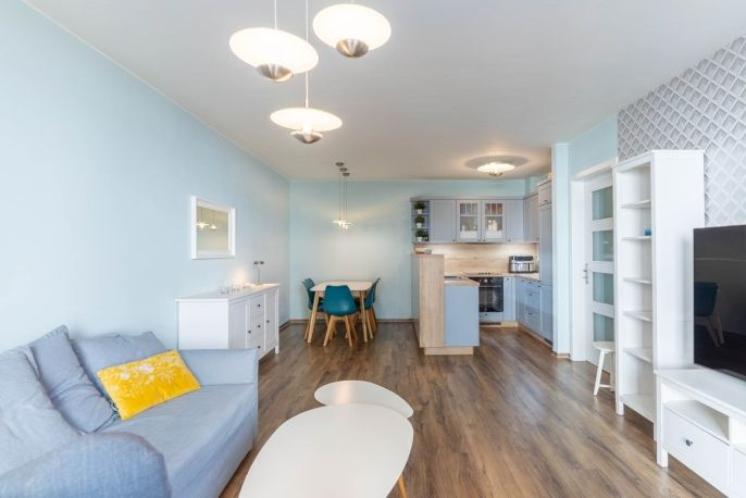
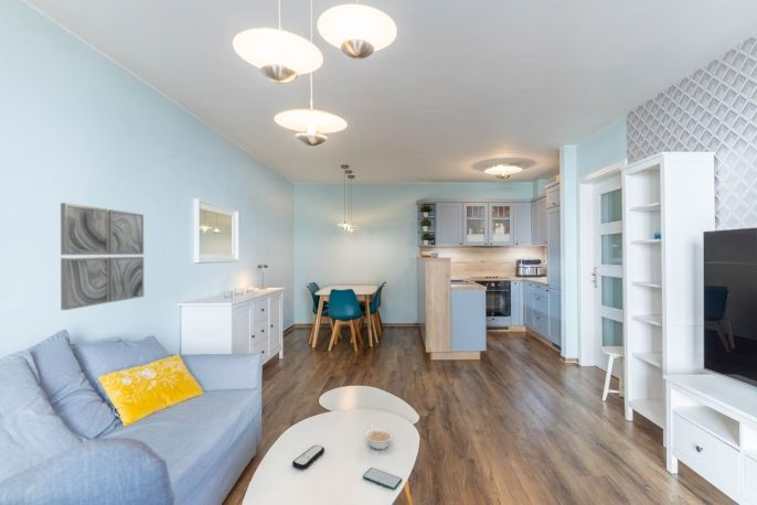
+ smartphone (382, 477)
+ wall art (107, 257)
+ remote control (309, 455)
+ legume (377, 438)
